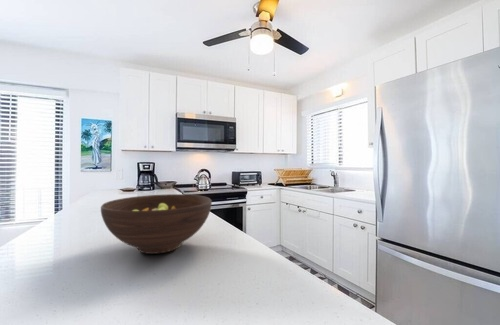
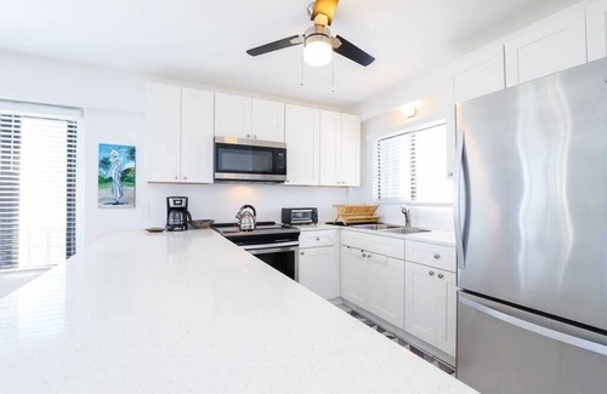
- fruit bowl (160, 224)
